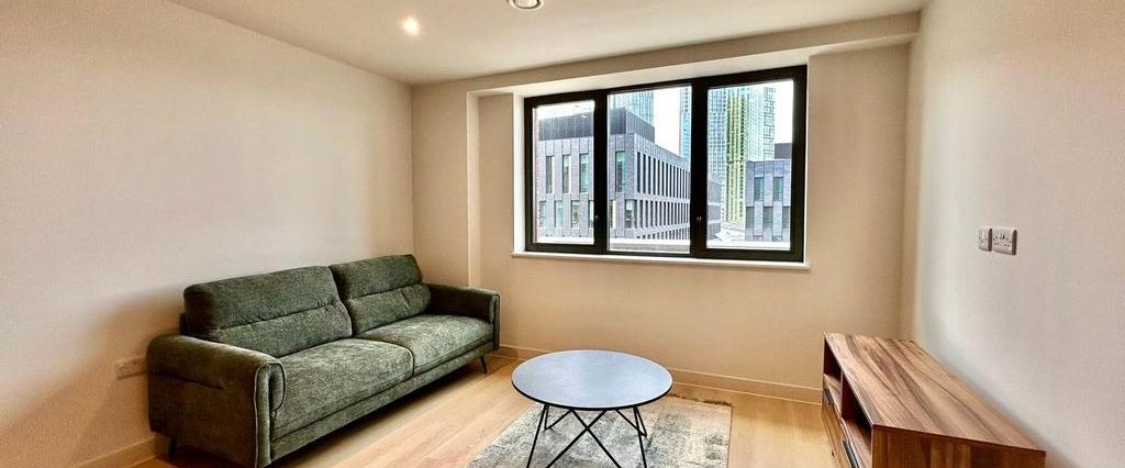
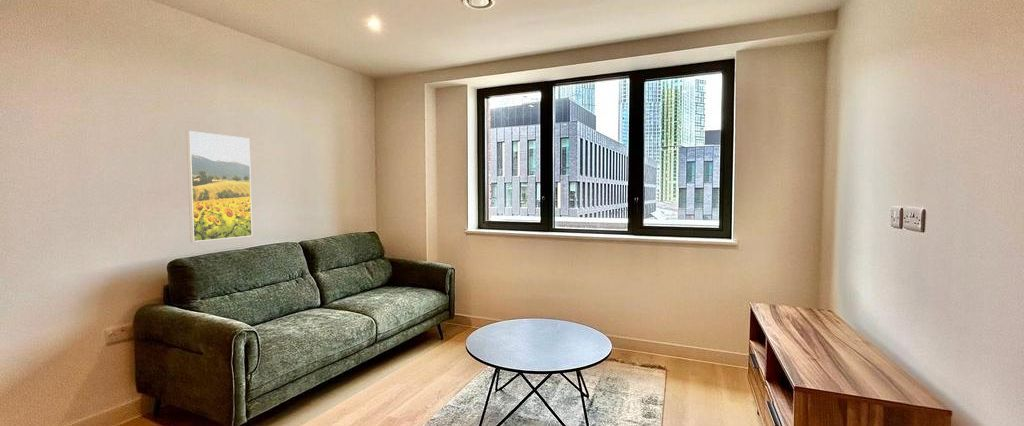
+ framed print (221, 187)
